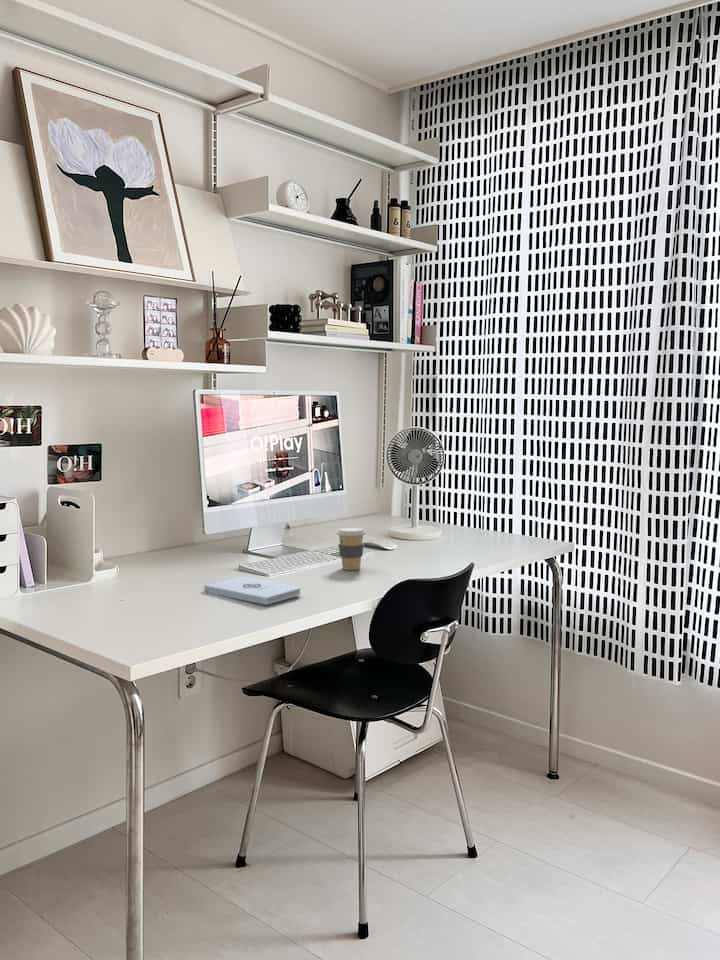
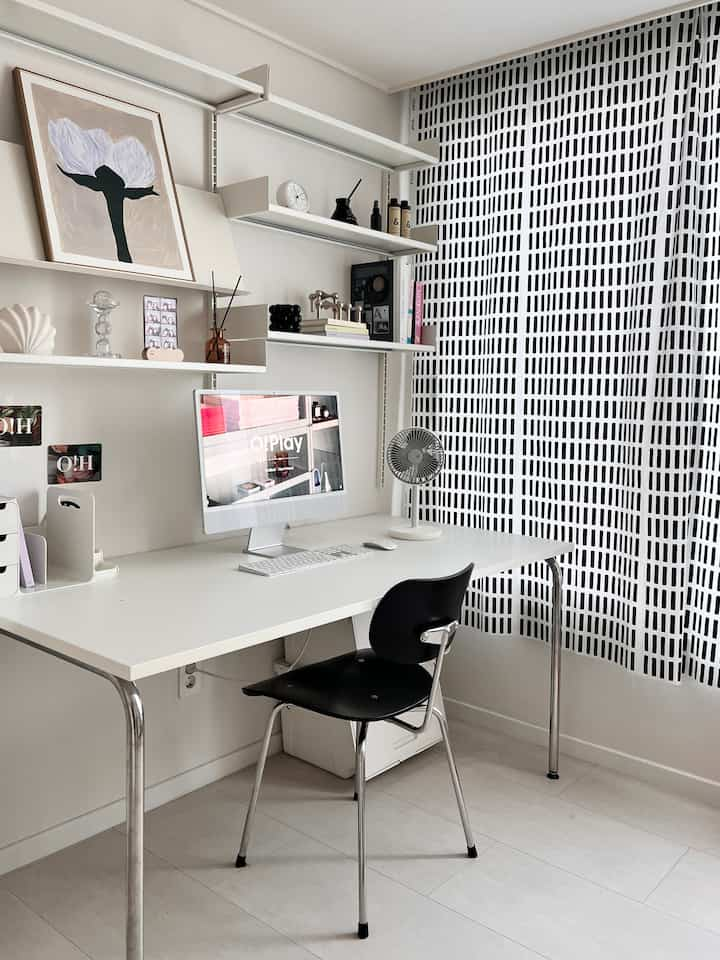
- notepad (253, 589)
- coffee cup (351, 548)
